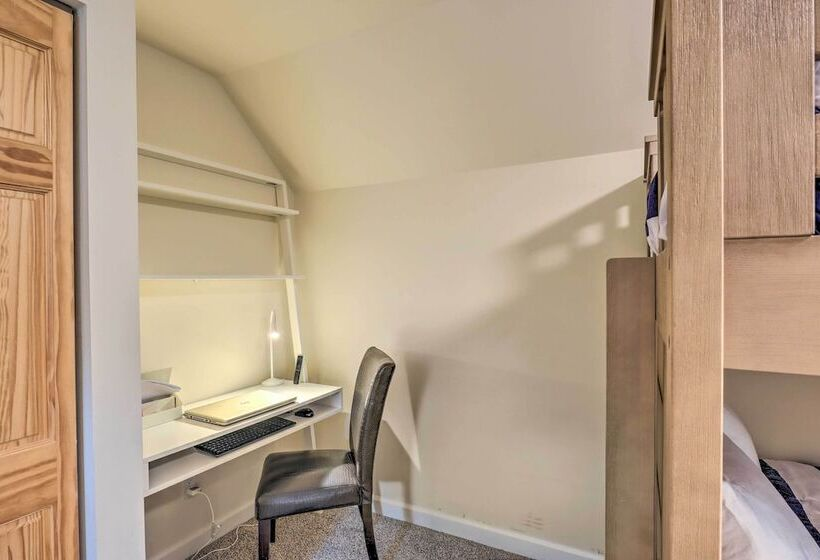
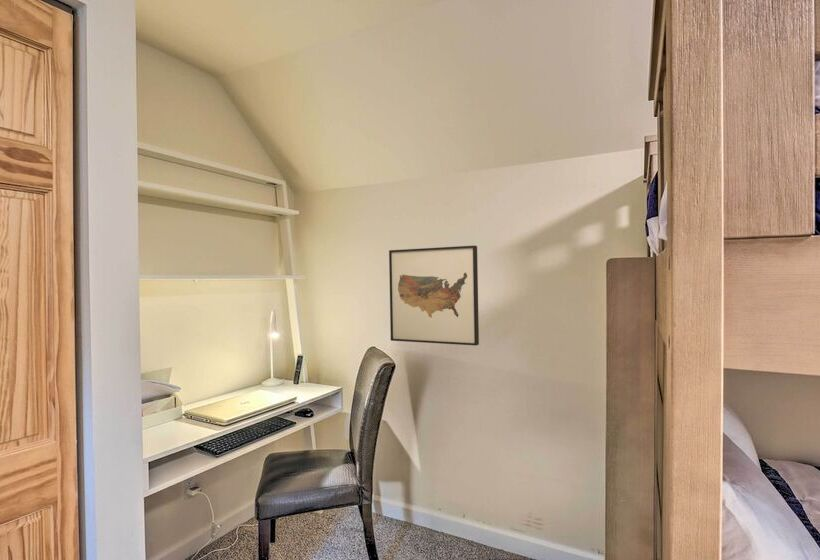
+ wall art (432, 295)
